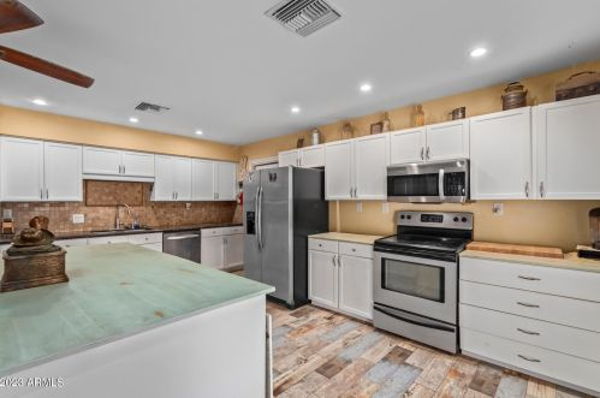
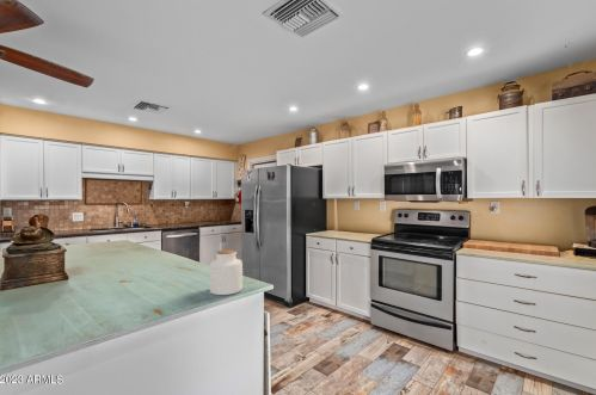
+ jar (225, 271)
